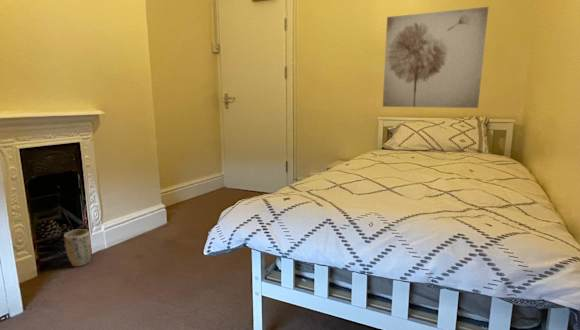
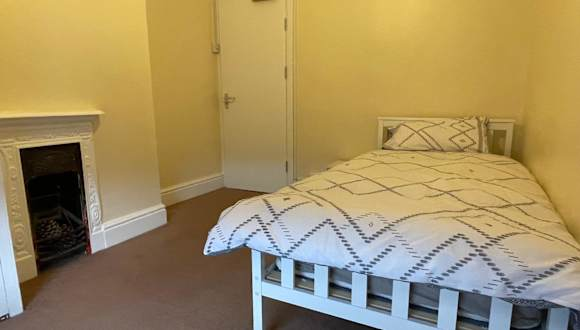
- plant pot (78, 248)
- wall art (431, 61)
